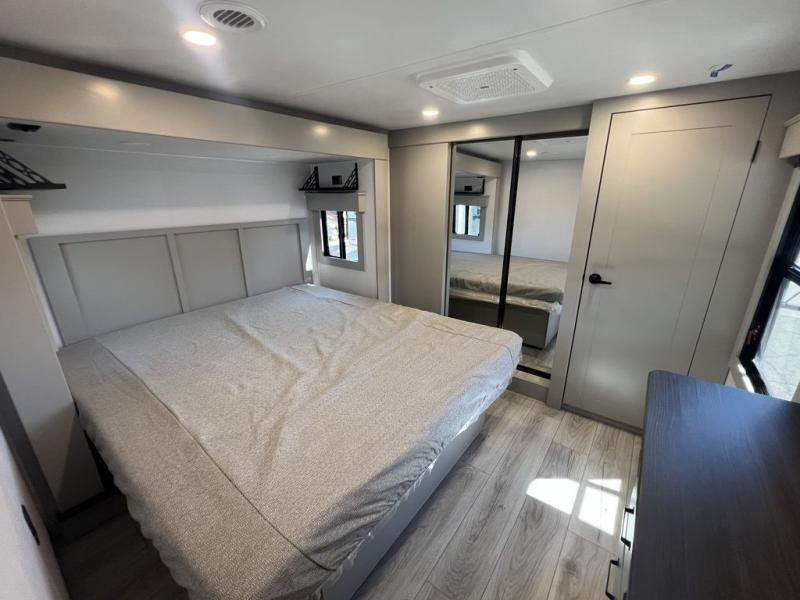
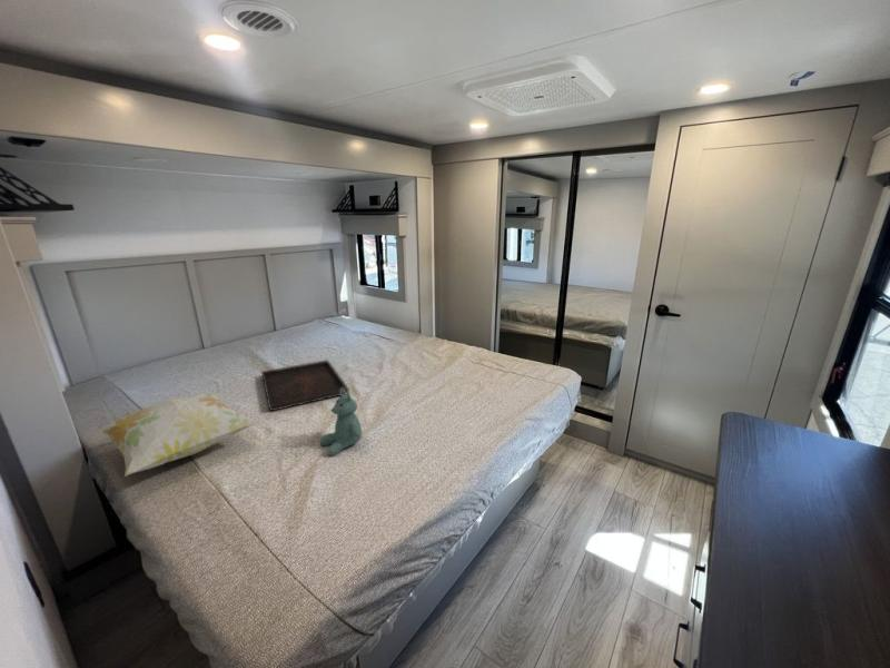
+ serving tray (303, 382)
+ stuffed bear (339, 420)
+ decorative pillow (179, 425)
